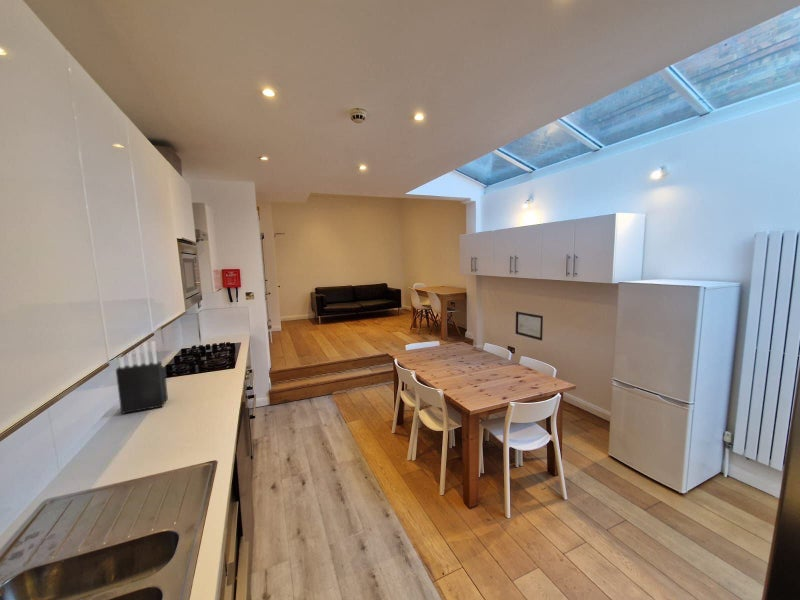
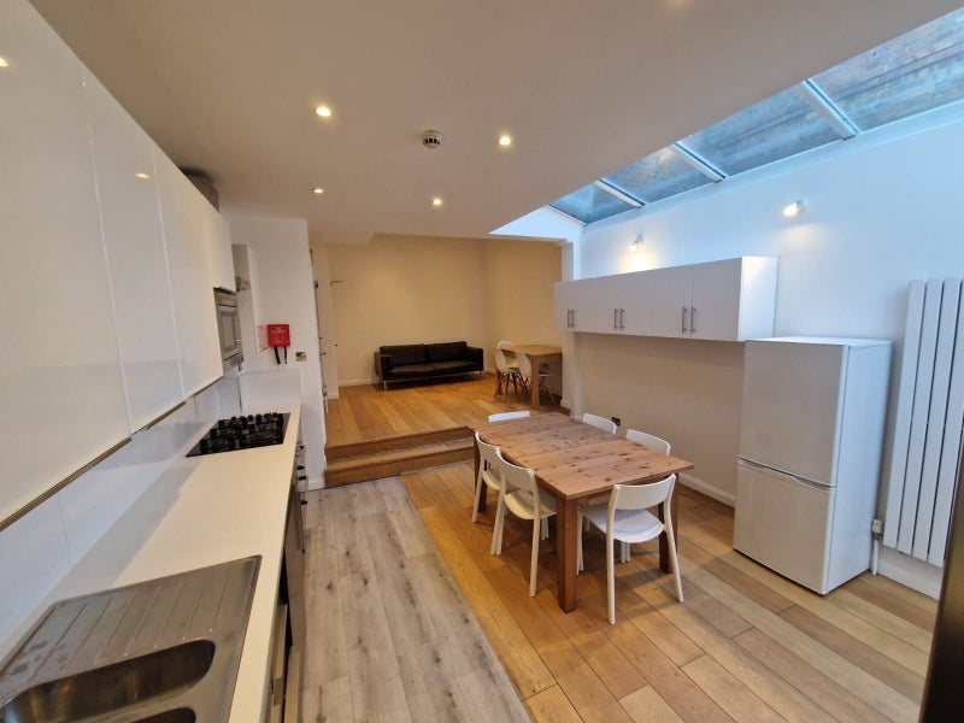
- knife block (142, 373)
- wall art (528, 325)
